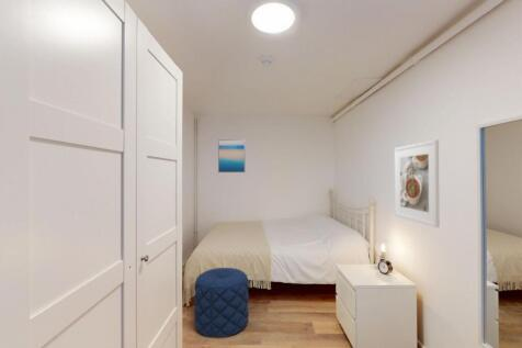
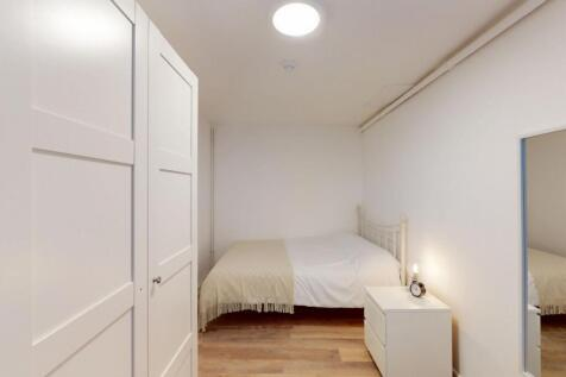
- wall art (231, 156)
- pouf (222, 298)
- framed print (413, 182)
